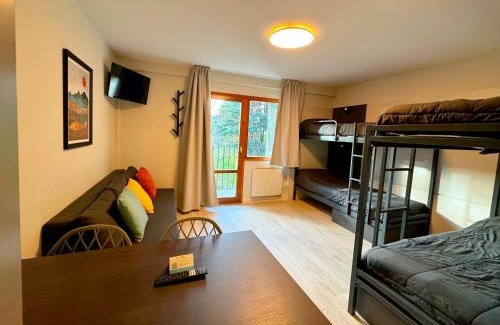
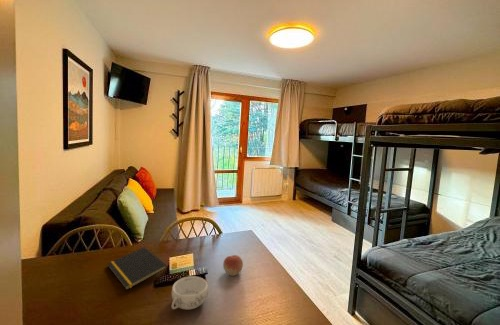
+ decorative bowl (187, 295)
+ fruit (232, 264)
+ notepad (136, 265)
